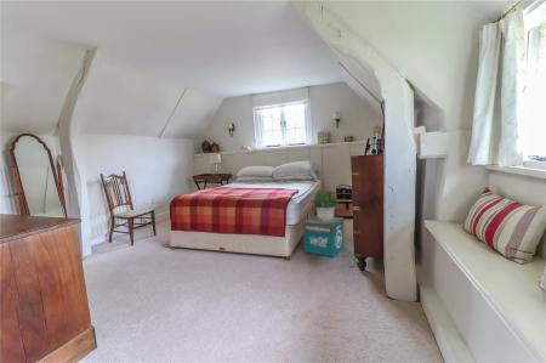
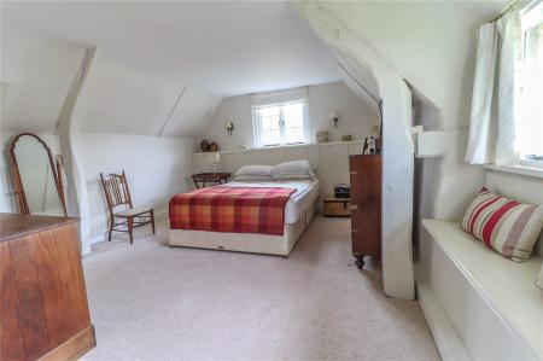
- product box (324, 234)
- potted plant (324, 204)
